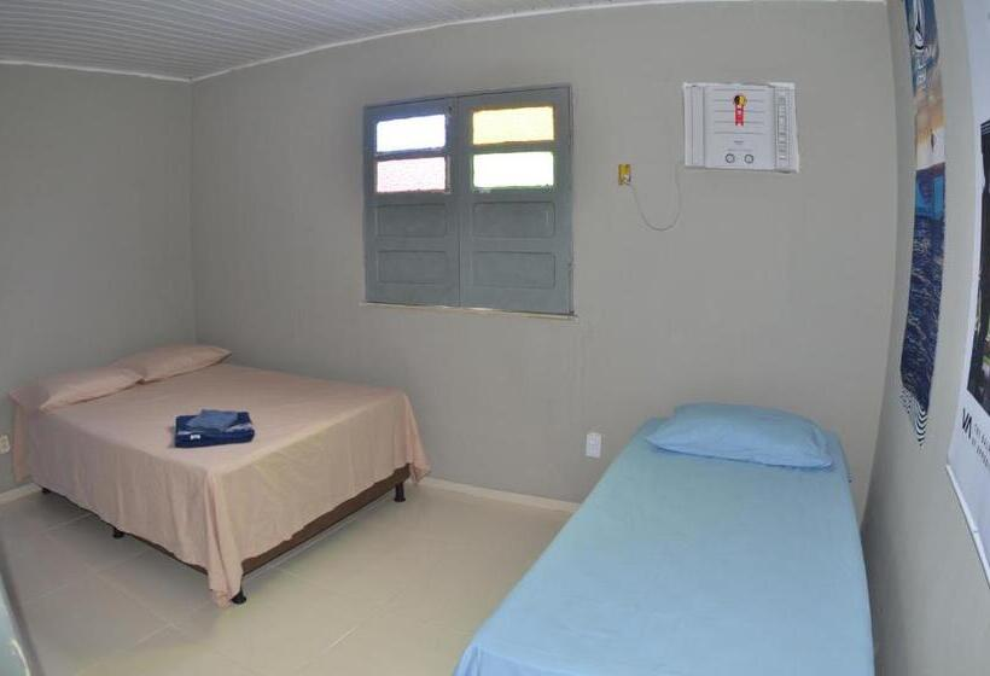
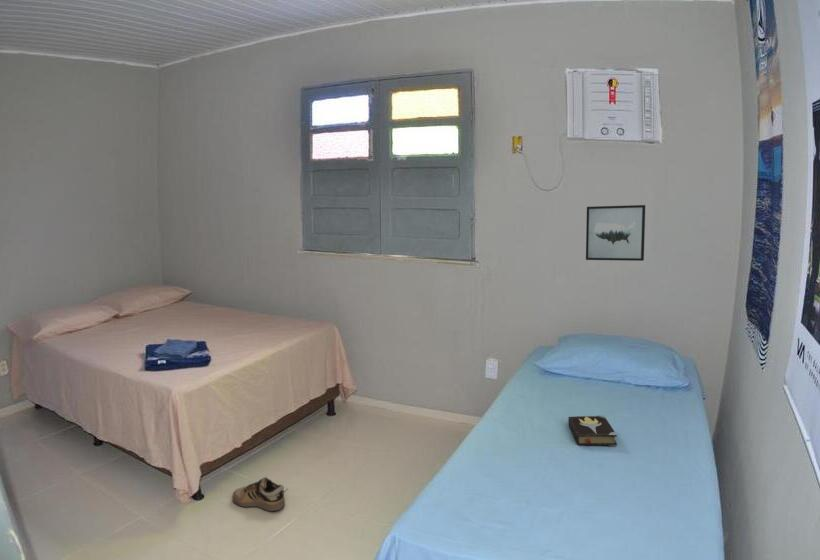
+ shoe (260, 491)
+ wall art (614, 233)
+ hardback book (591, 429)
